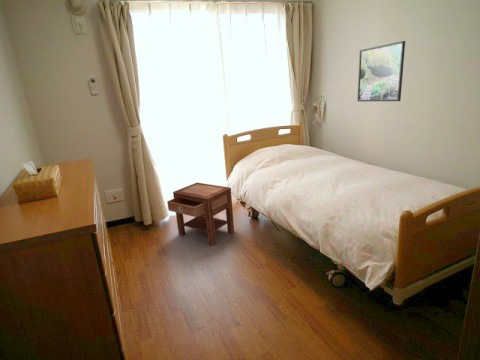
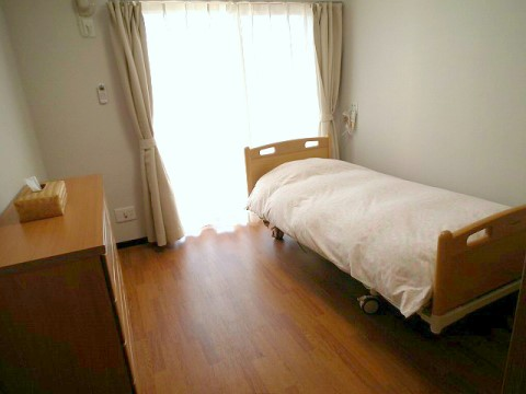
- nightstand (201, 213)
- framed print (378, 74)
